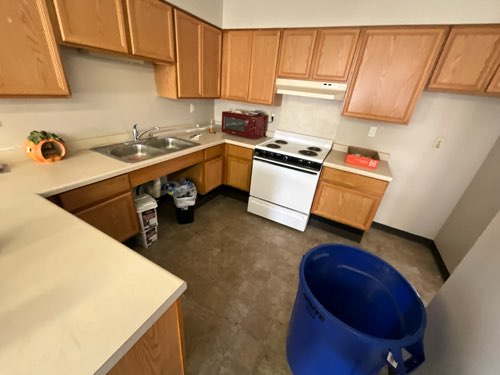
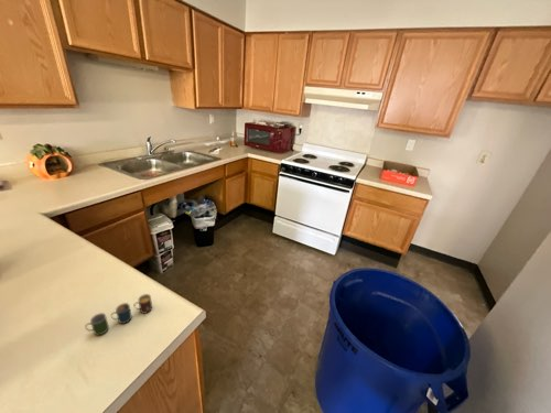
+ cup (120, 311)
